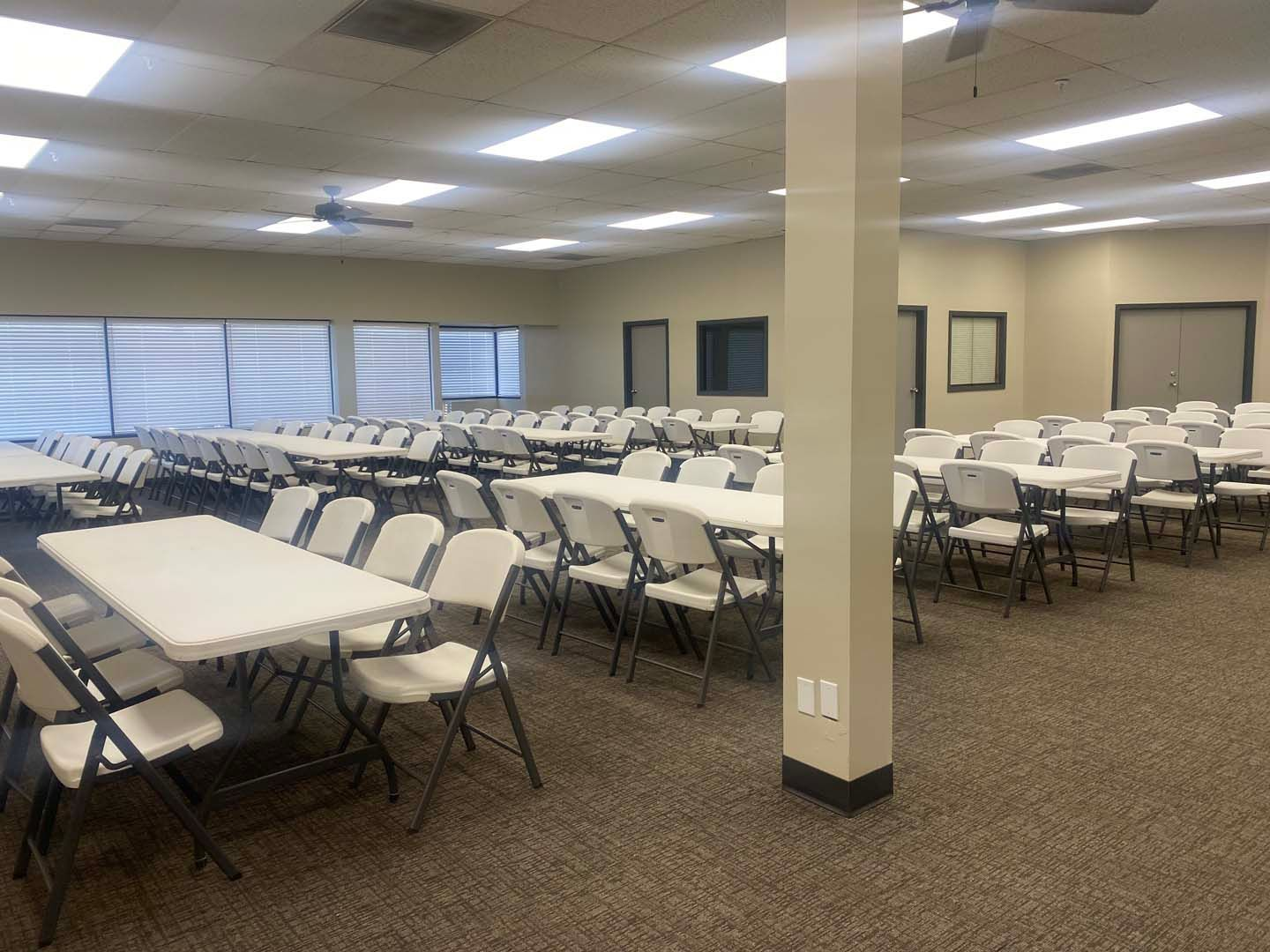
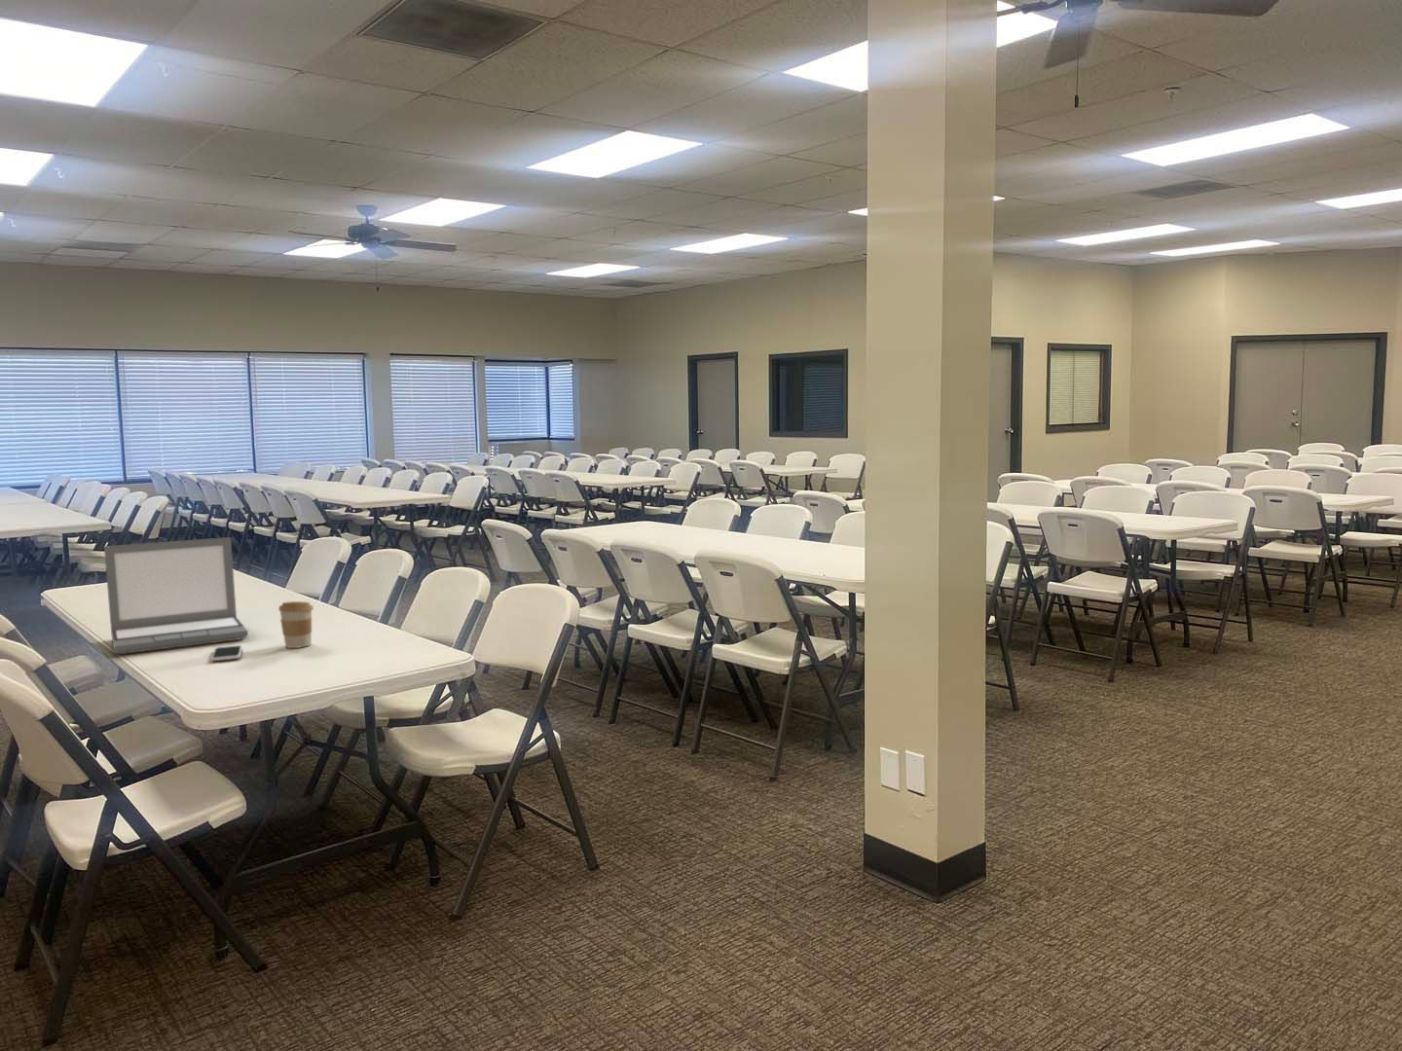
+ laptop (176, 592)
+ smartphone (226, 652)
+ coffee cup (297, 623)
